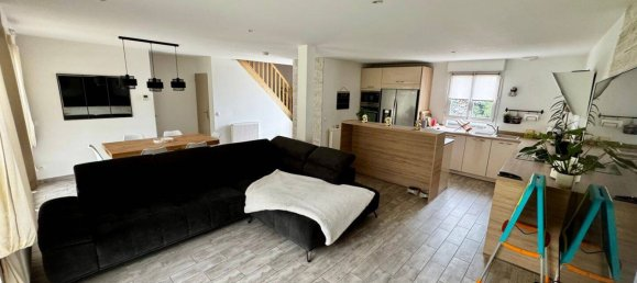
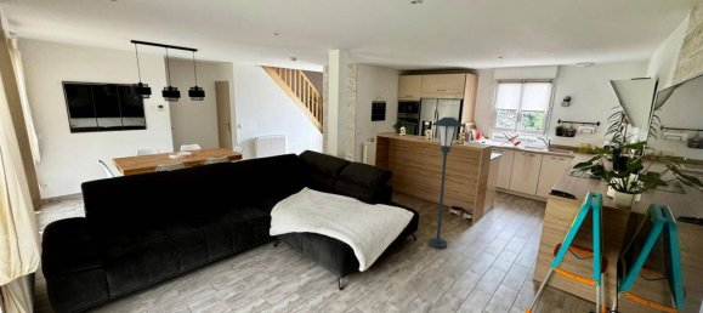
+ floor lamp (442, 182)
